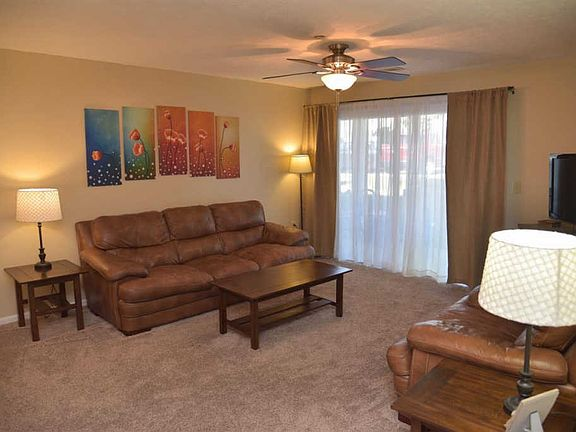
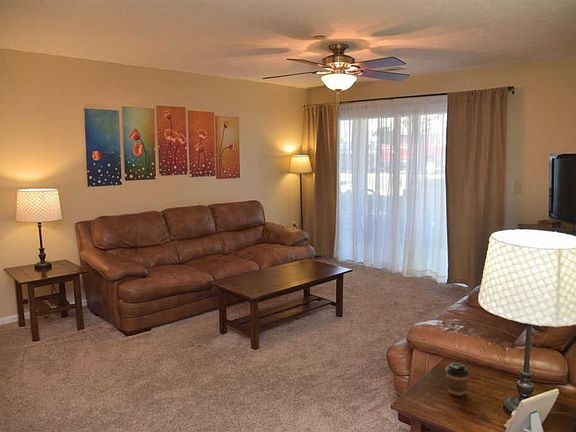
+ coffee cup (456, 377)
